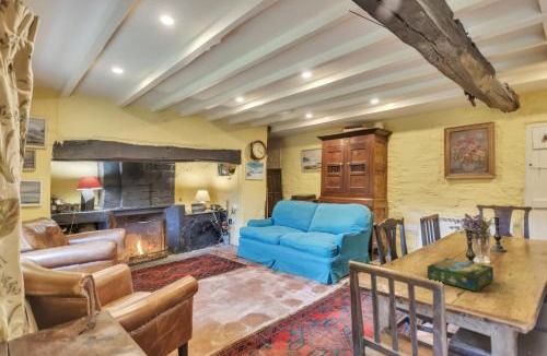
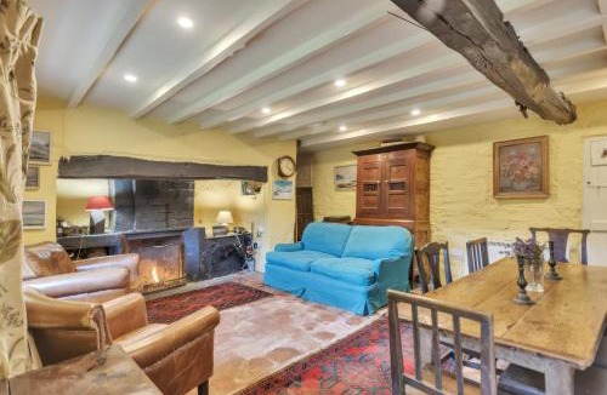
- board game (459, 273)
